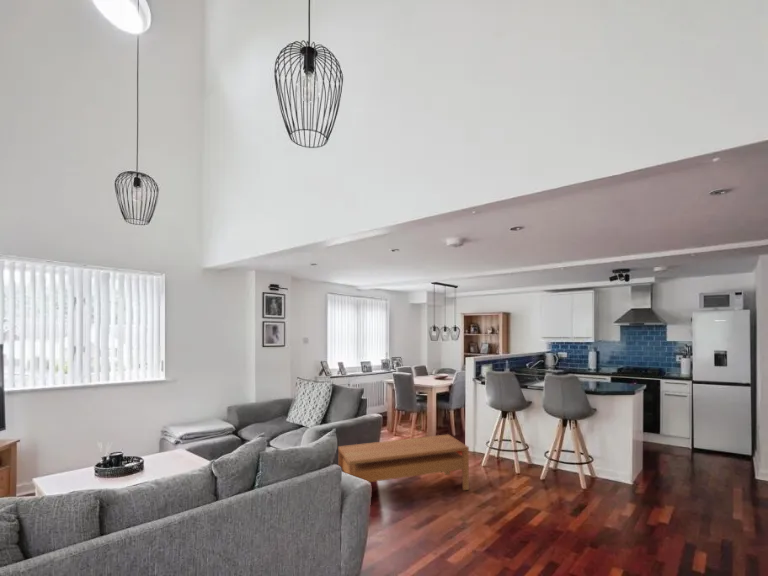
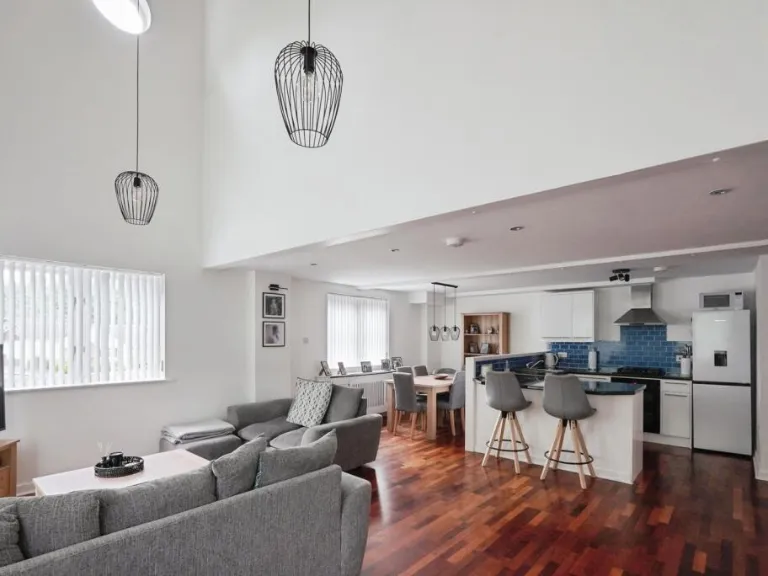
- coffee table (403, 467)
